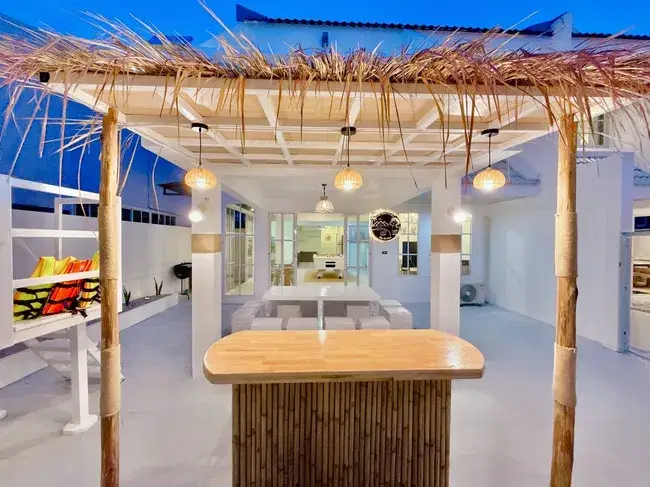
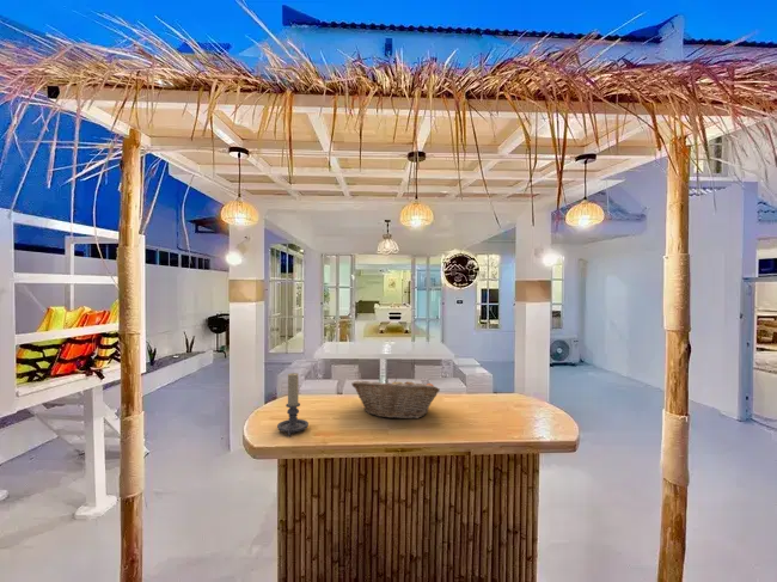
+ fruit basket (394, 393)
+ candle holder (292, 402)
